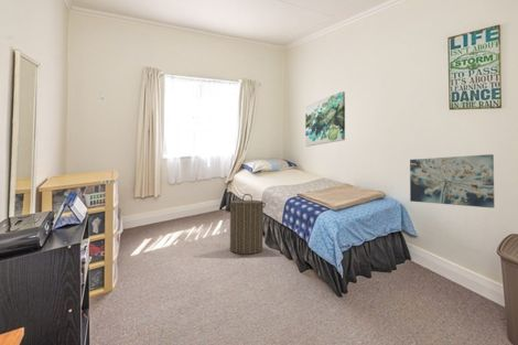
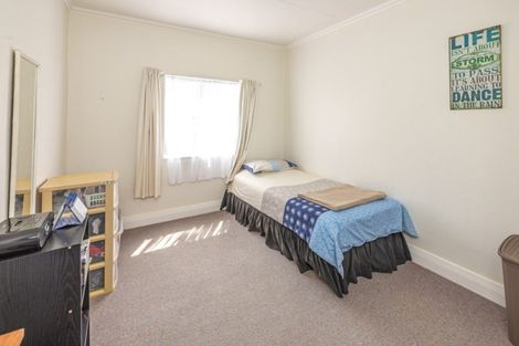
- laundry hamper (246, 222)
- wall art (323, 121)
- wall art (446, 180)
